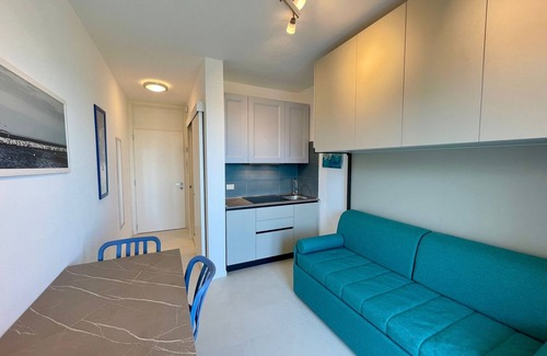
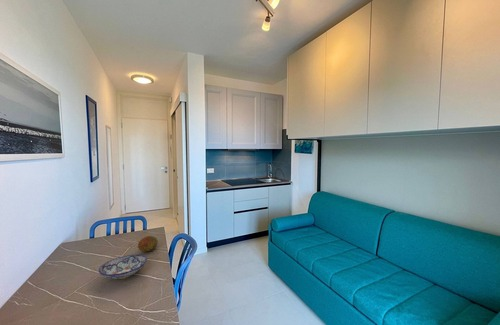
+ fruit (148, 243)
+ bowl (124, 269)
